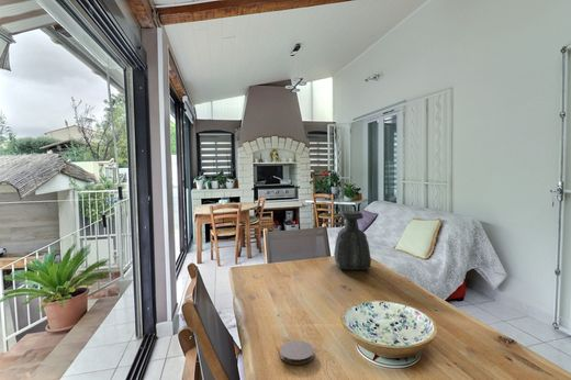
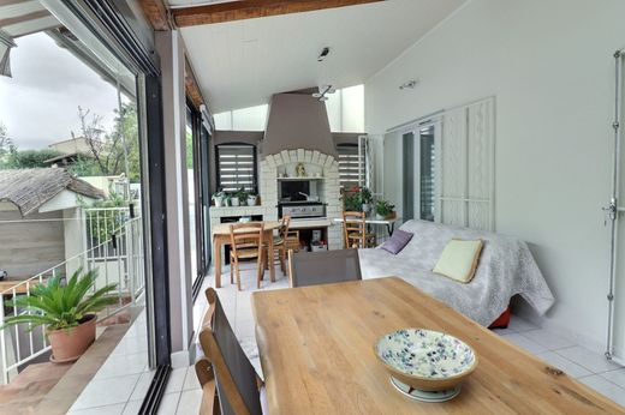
- bottle (351, 239)
- coaster (296, 351)
